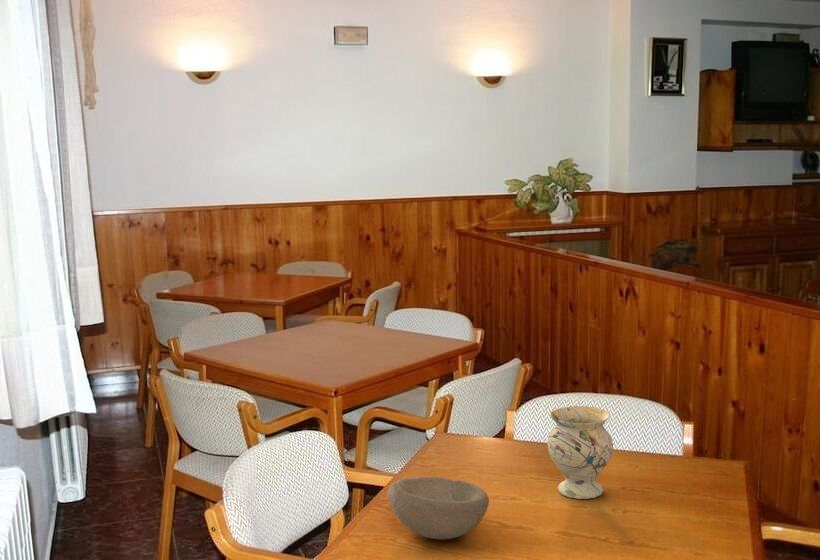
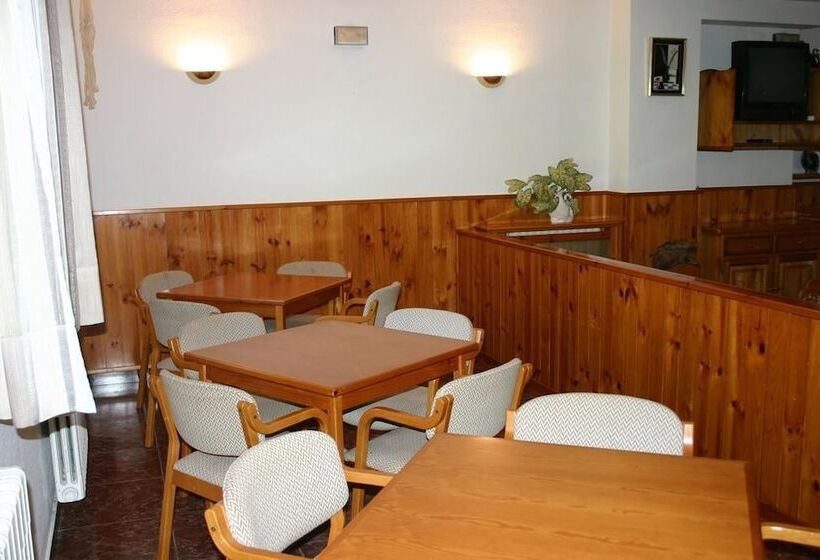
- vase (580, 452)
- bowl (439, 507)
